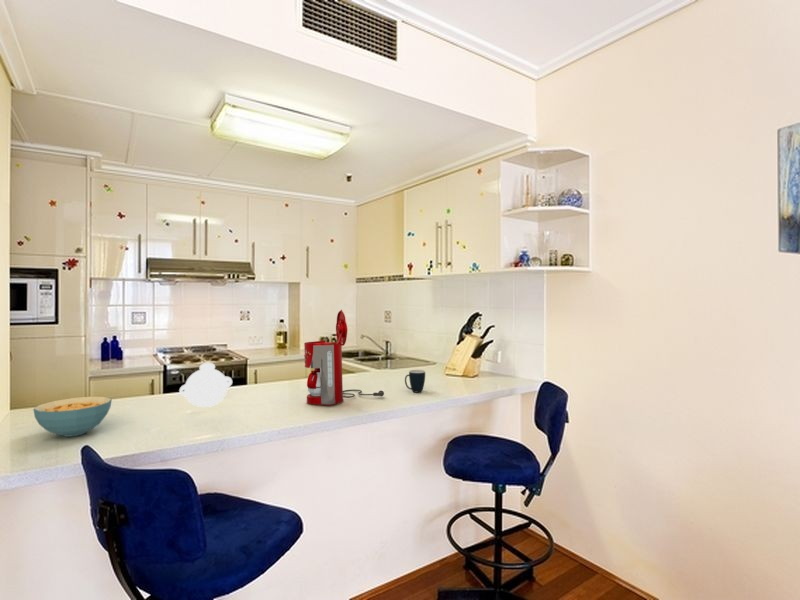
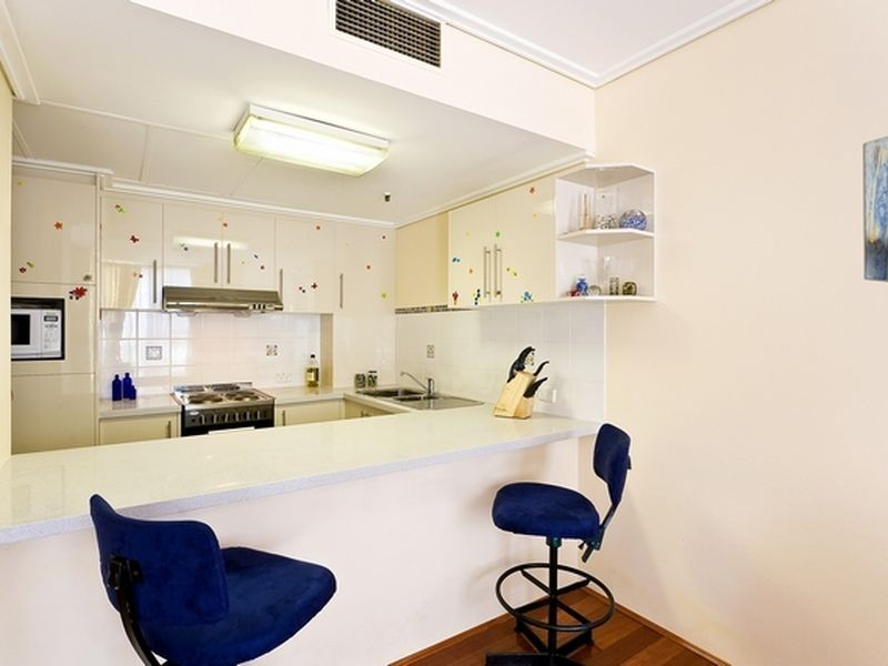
- cereal bowl (74, 418)
- coffee maker (341, 353)
- mug (414, 381)
- teapot (206, 383)
